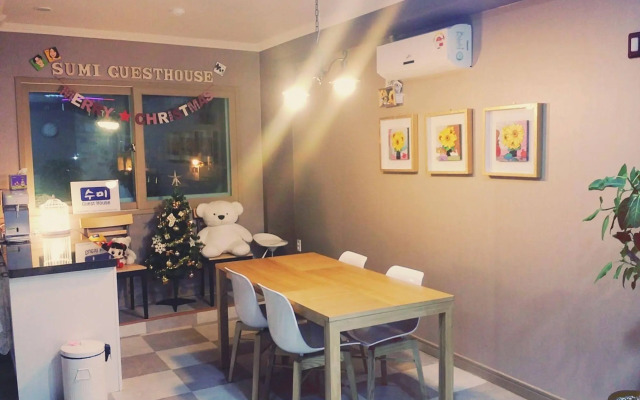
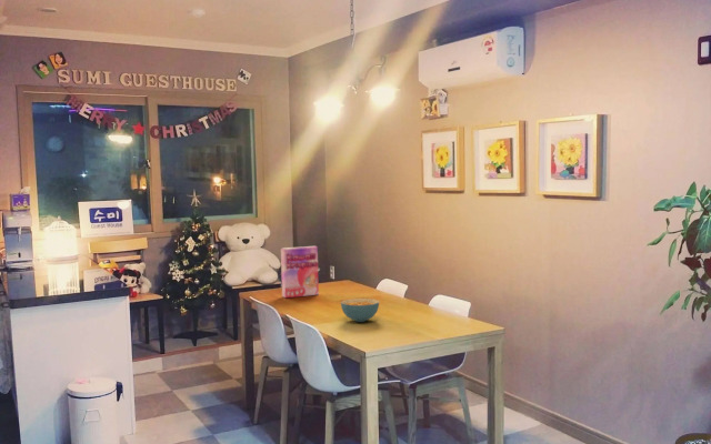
+ cereal bowl (360, 311)
+ cereal box (299, 271)
